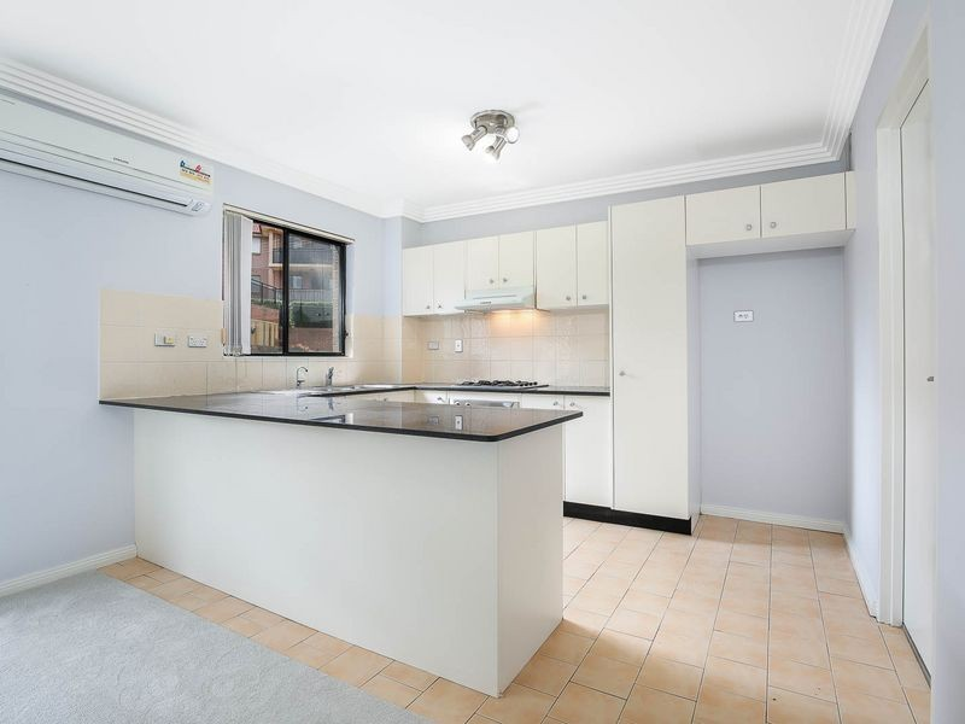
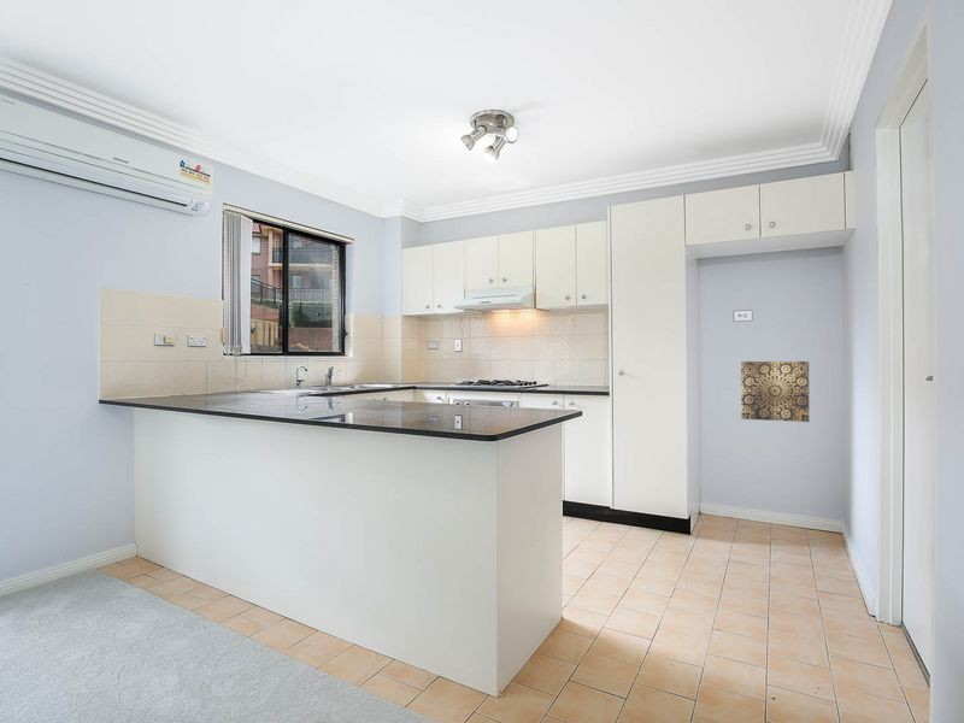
+ wall art (774, 390)
